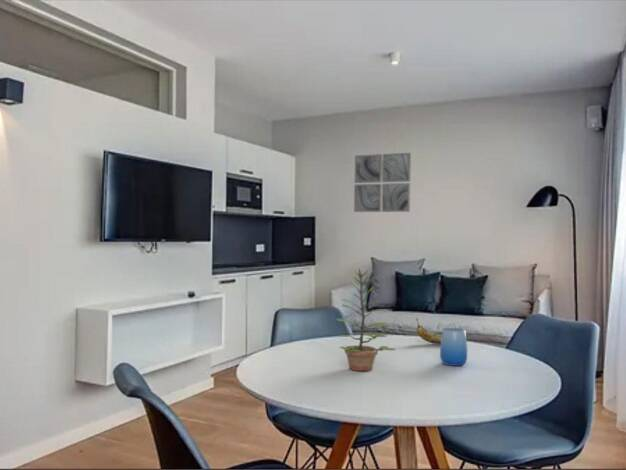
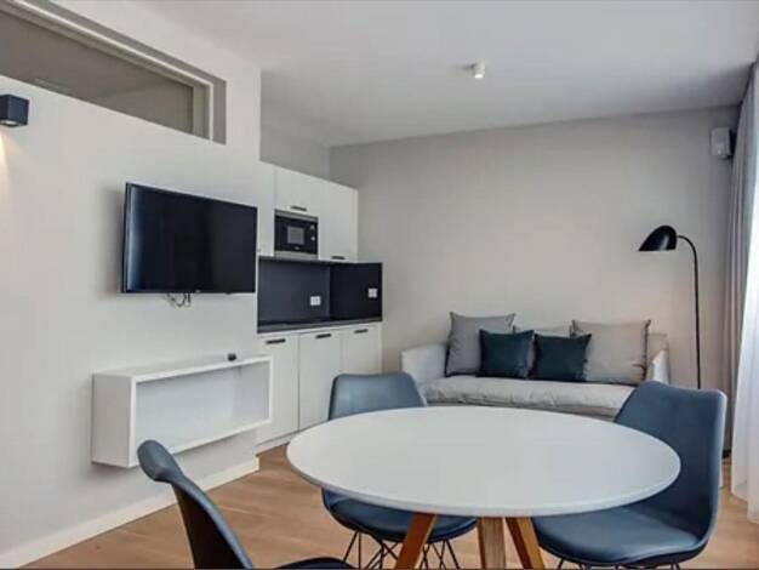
- wall art (382, 184)
- banana (437, 334)
- cup (453, 346)
- plant (365, 316)
